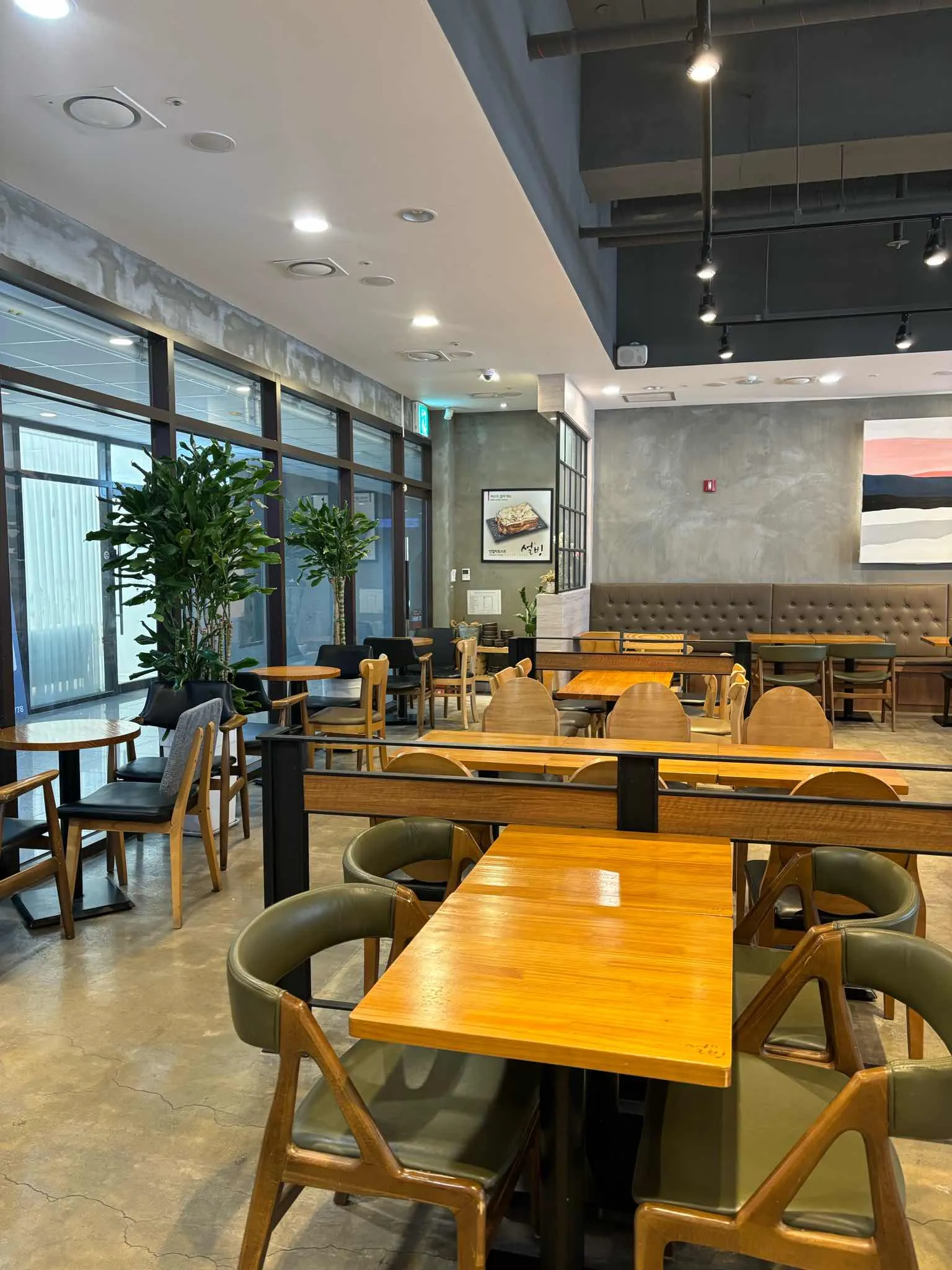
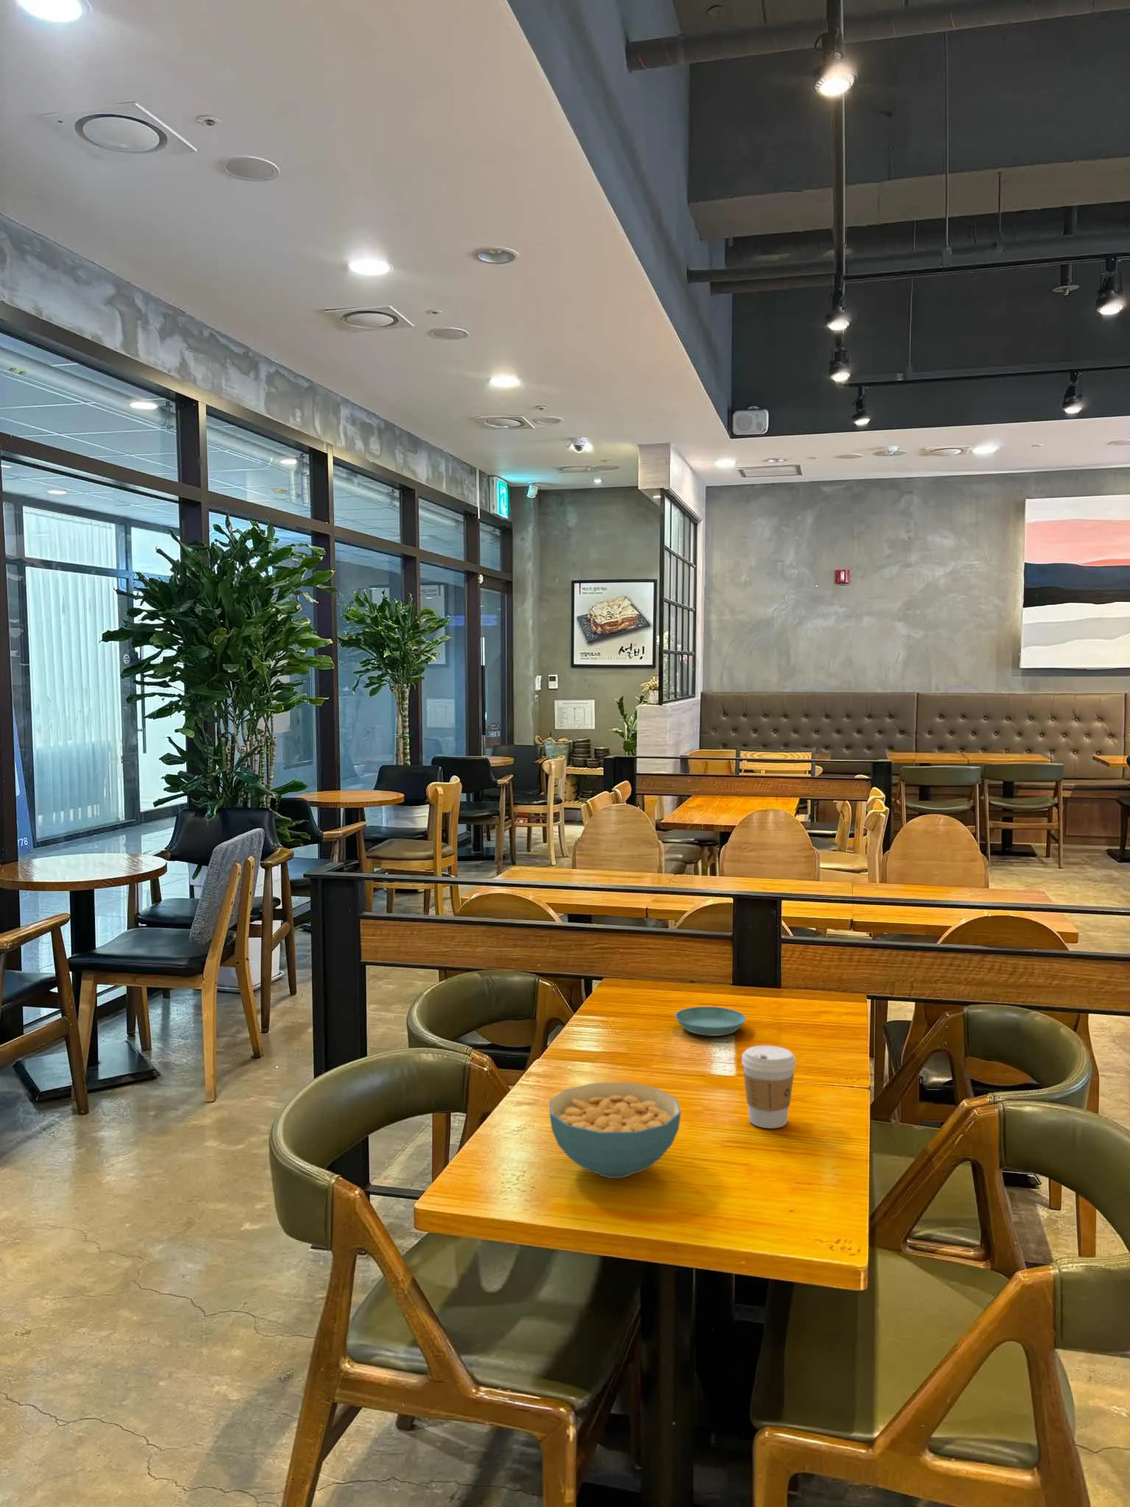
+ saucer (710, 1022)
+ coffee cup (768, 1086)
+ cereal bowl (615, 1138)
